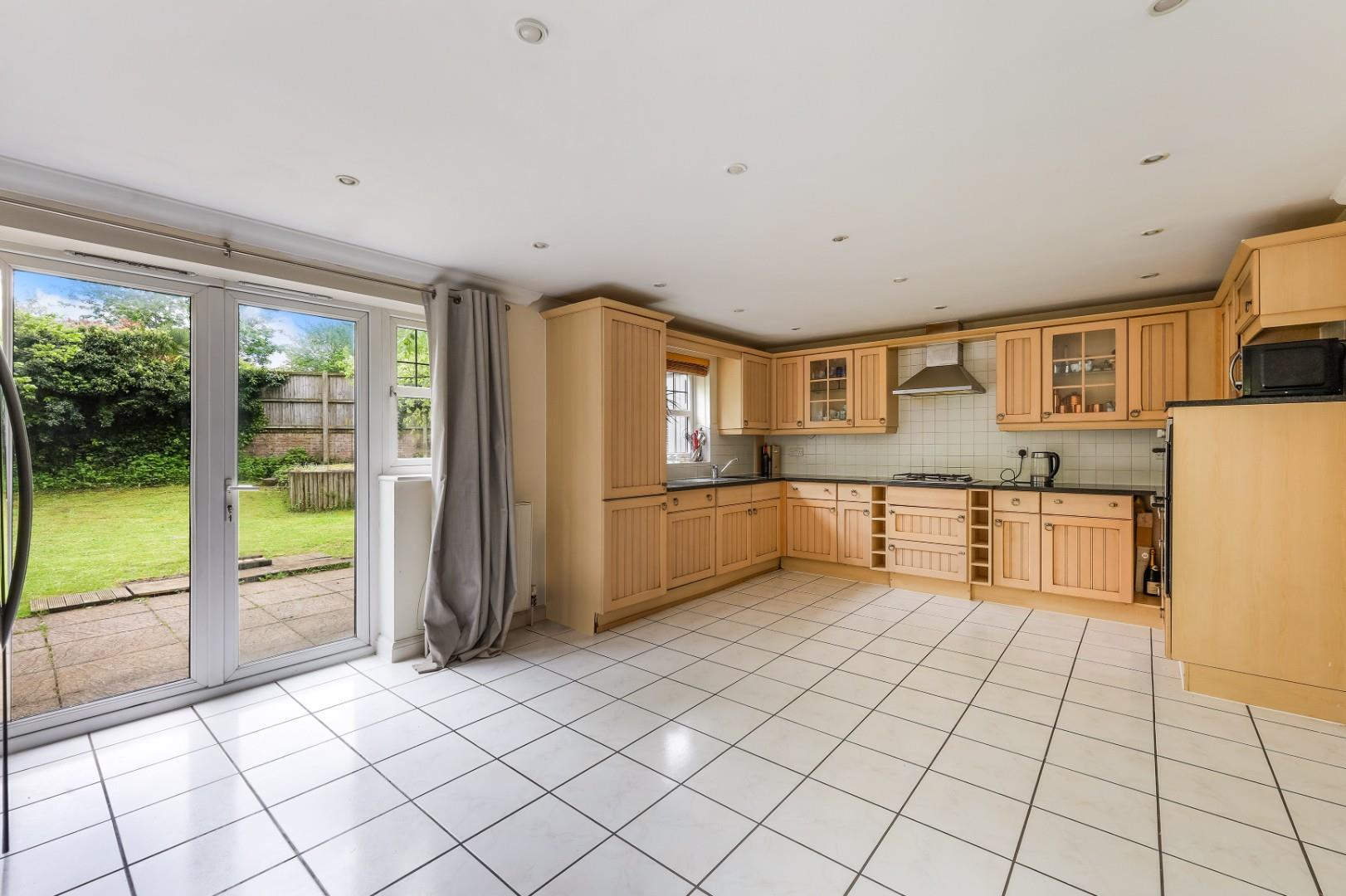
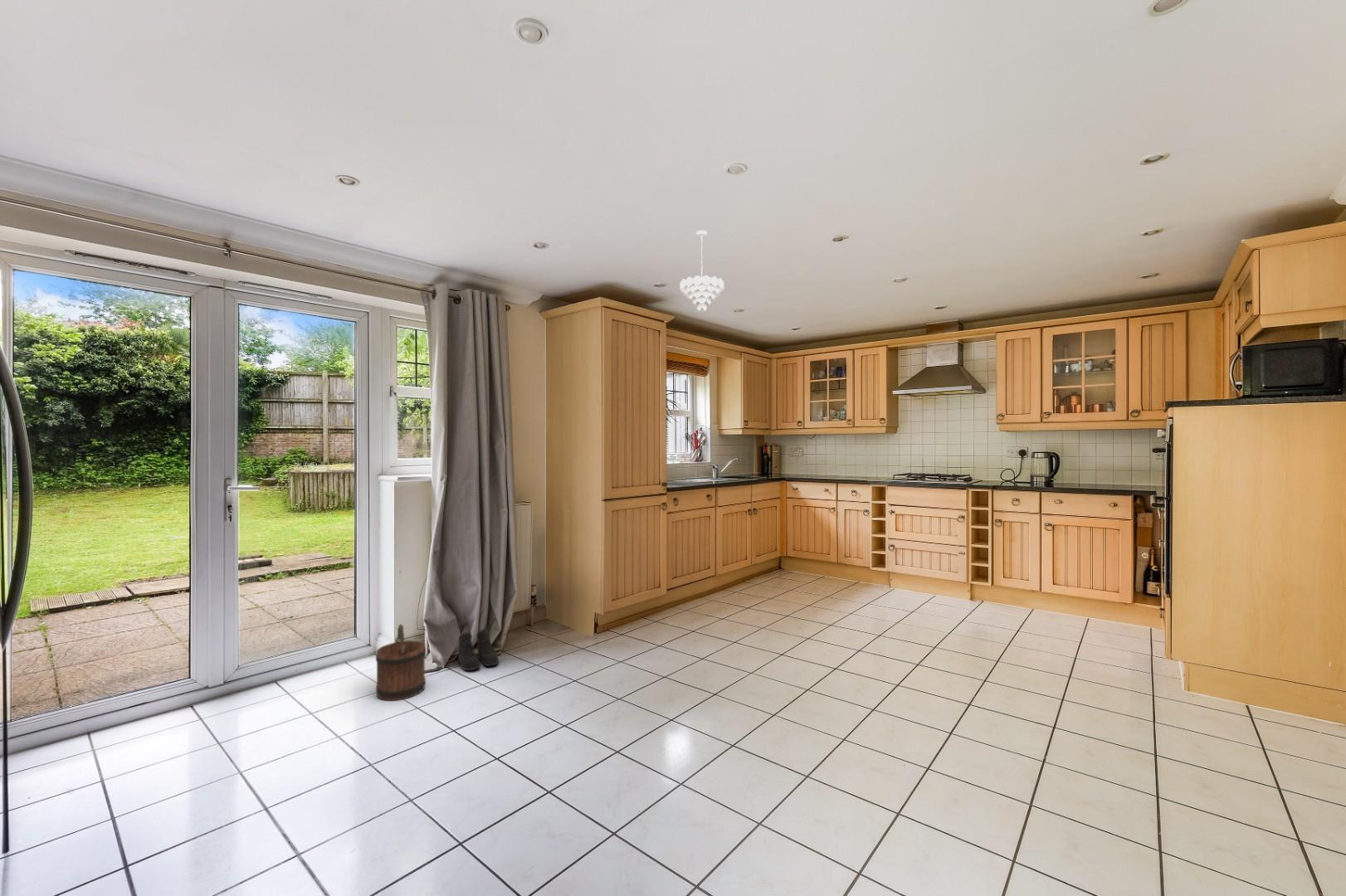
+ bucket (401, 658)
+ boots (477, 648)
+ pendant light (701, 271)
